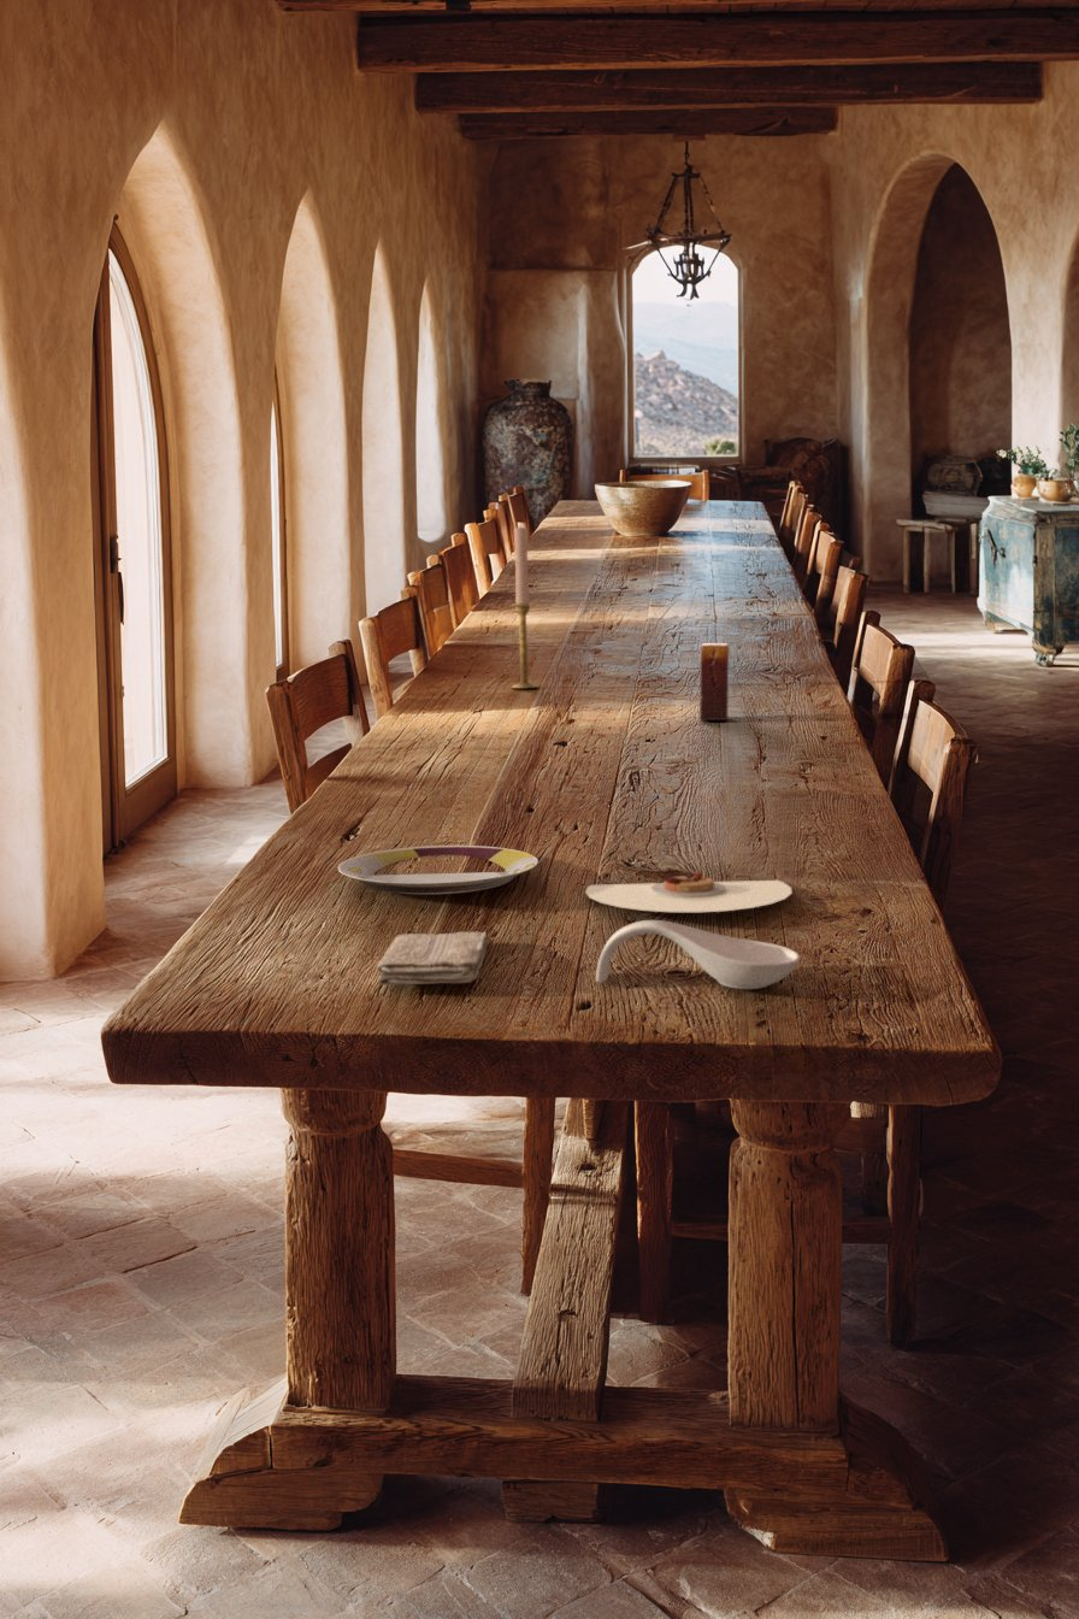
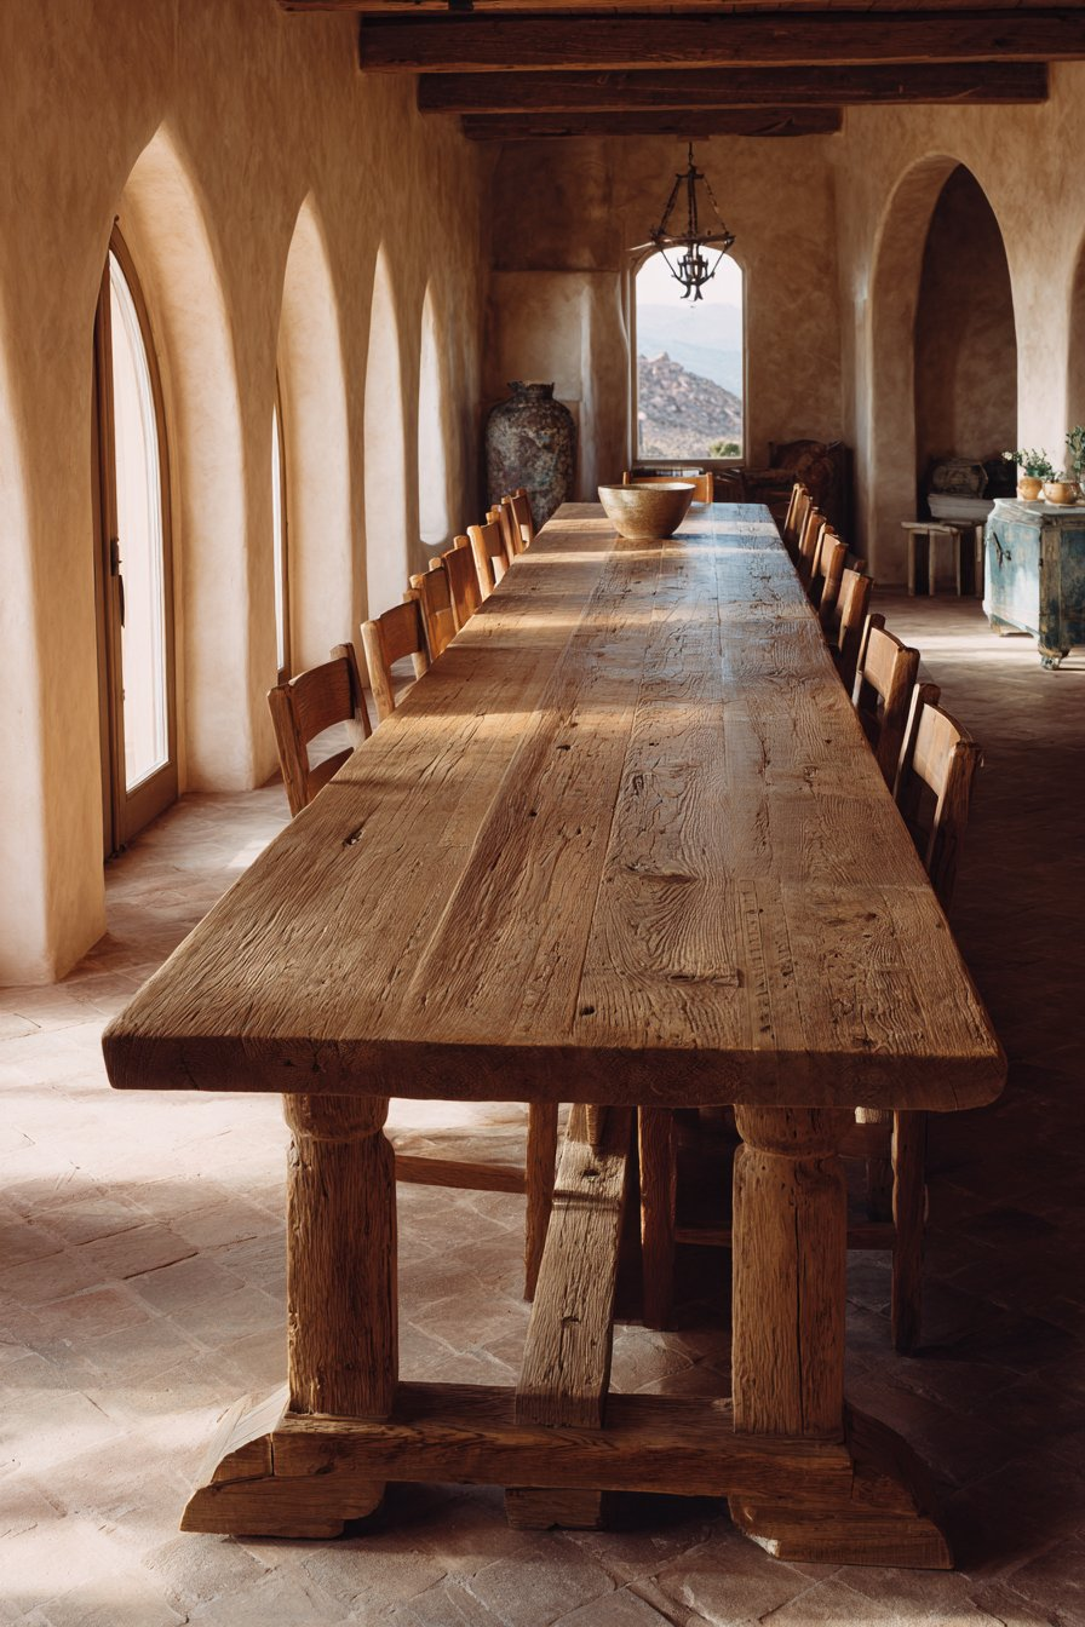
- candlestick (521, 606)
- washcloth (434, 955)
- spoon rest (697, 953)
- plate (688, 883)
- plate (438, 873)
- candle (714, 681)
